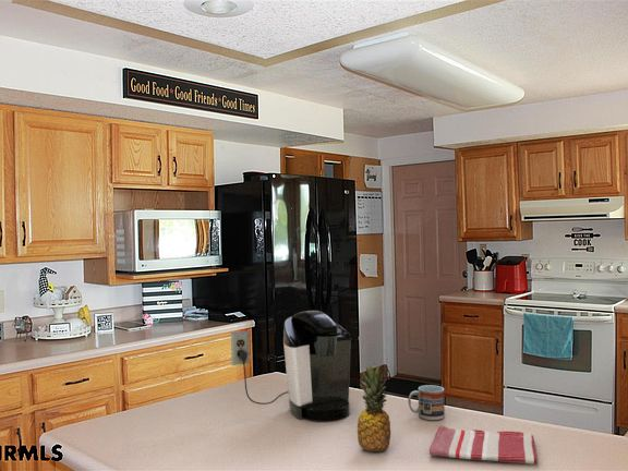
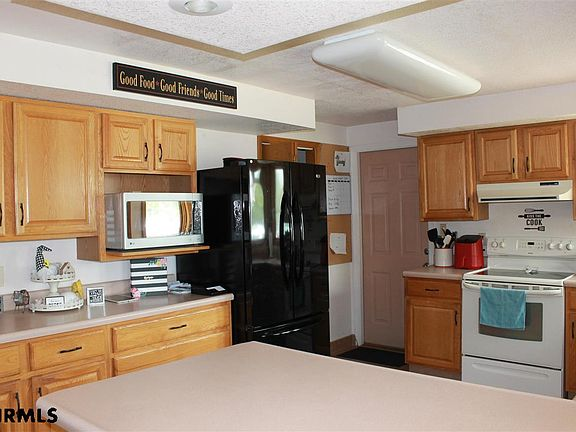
- fruit (373, 407)
- cup (426, 402)
- dish towel (483, 444)
- coffee maker (299, 363)
